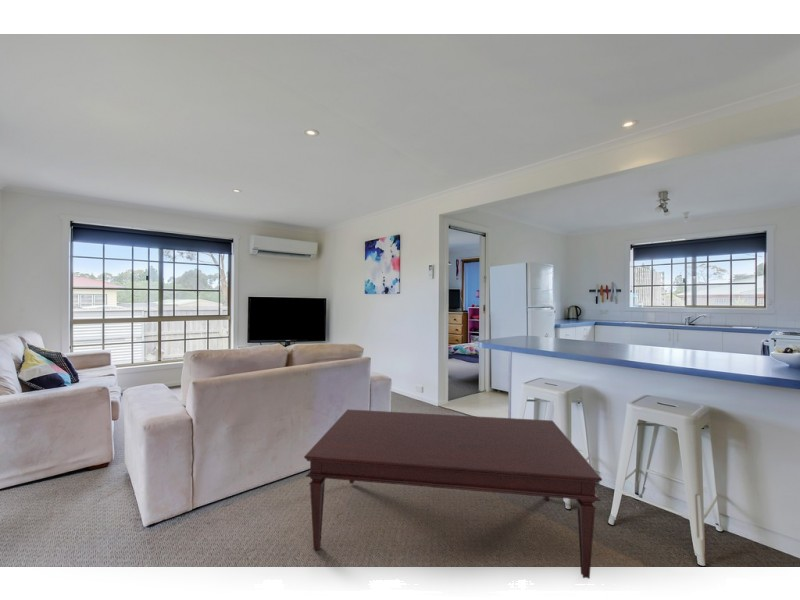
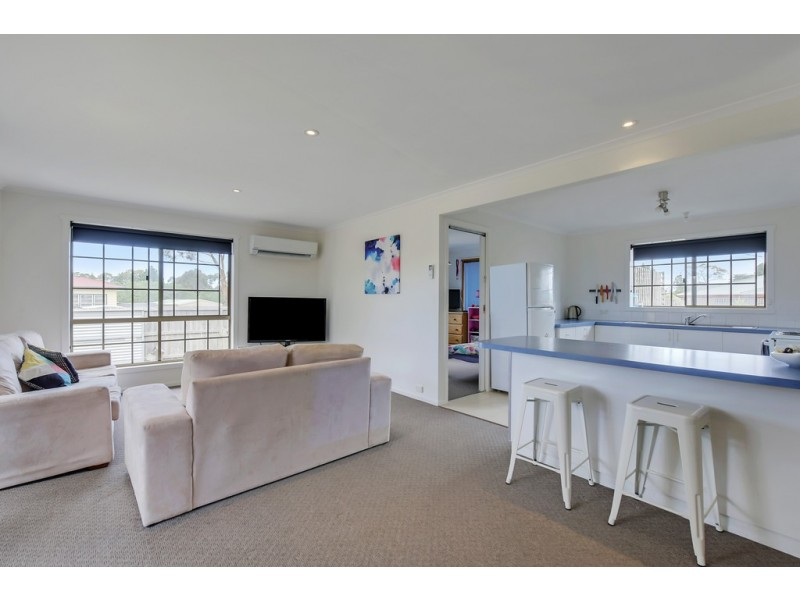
- coffee table (444, 478)
